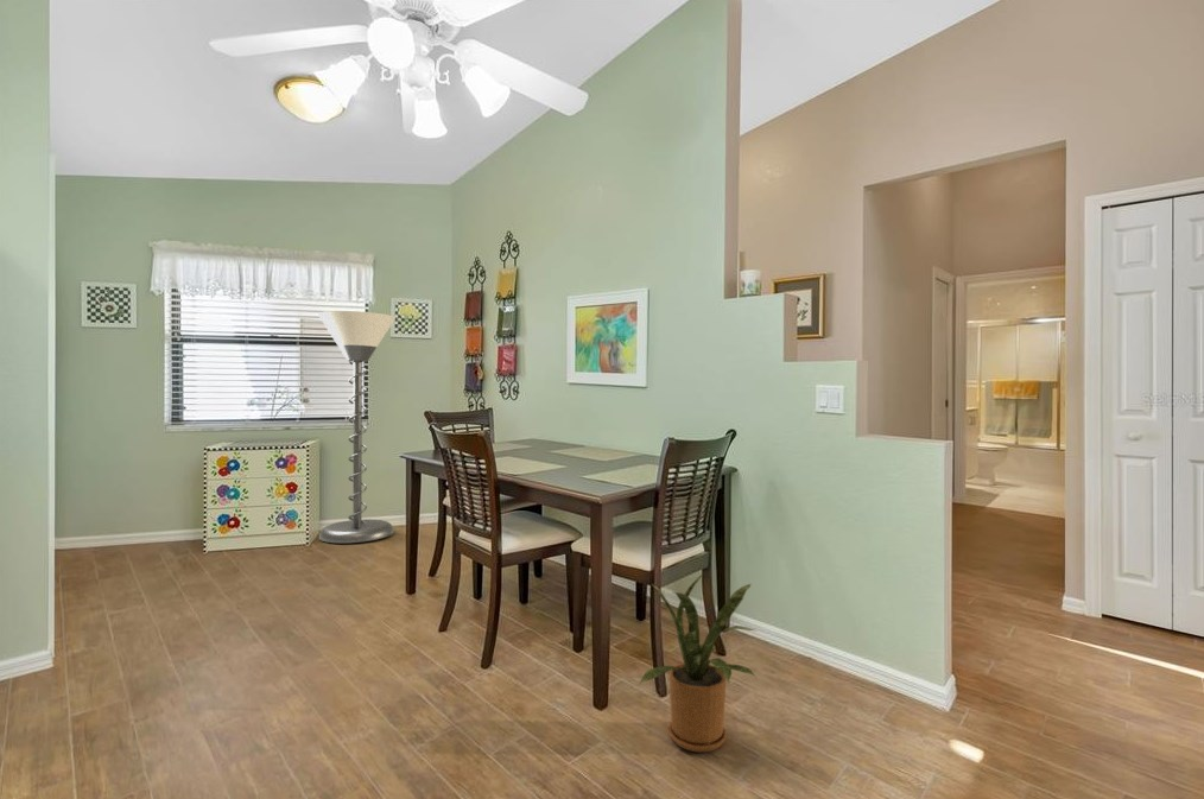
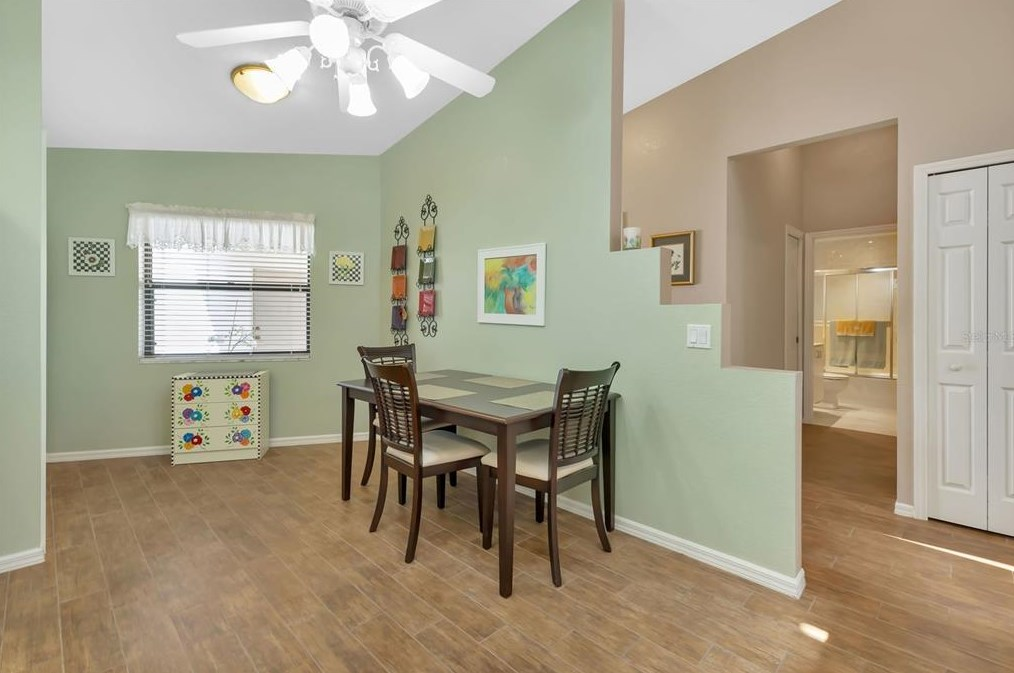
- floor lamp (357, 425)
- house plant (704, 660)
